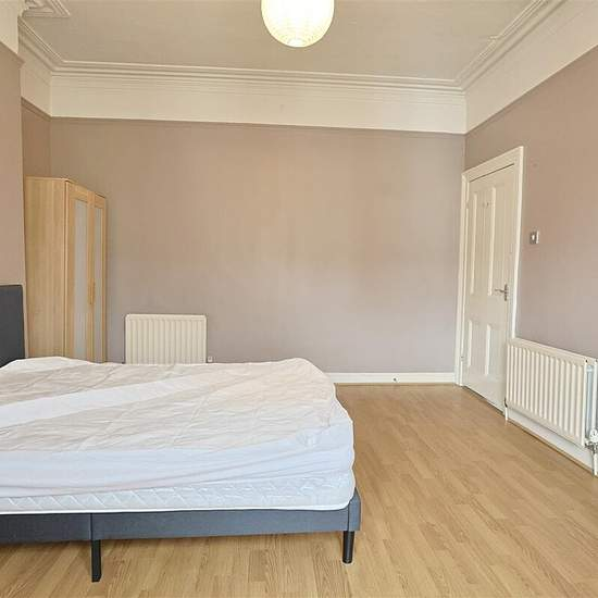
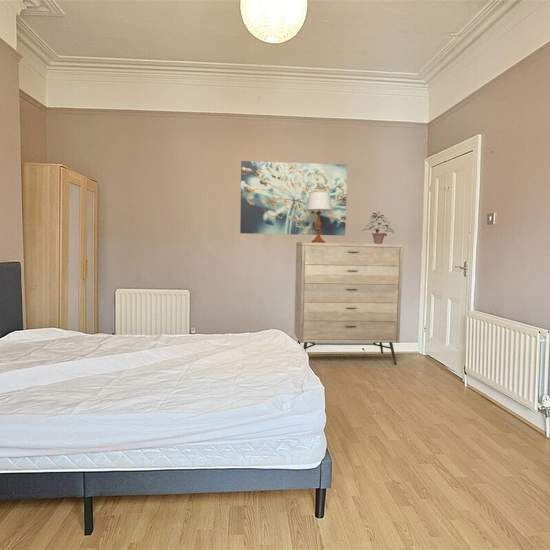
+ potted plant (380, 227)
+ wall art (293, 198)
+ table lamp (318, 217)
+ dresser (345, 301)
